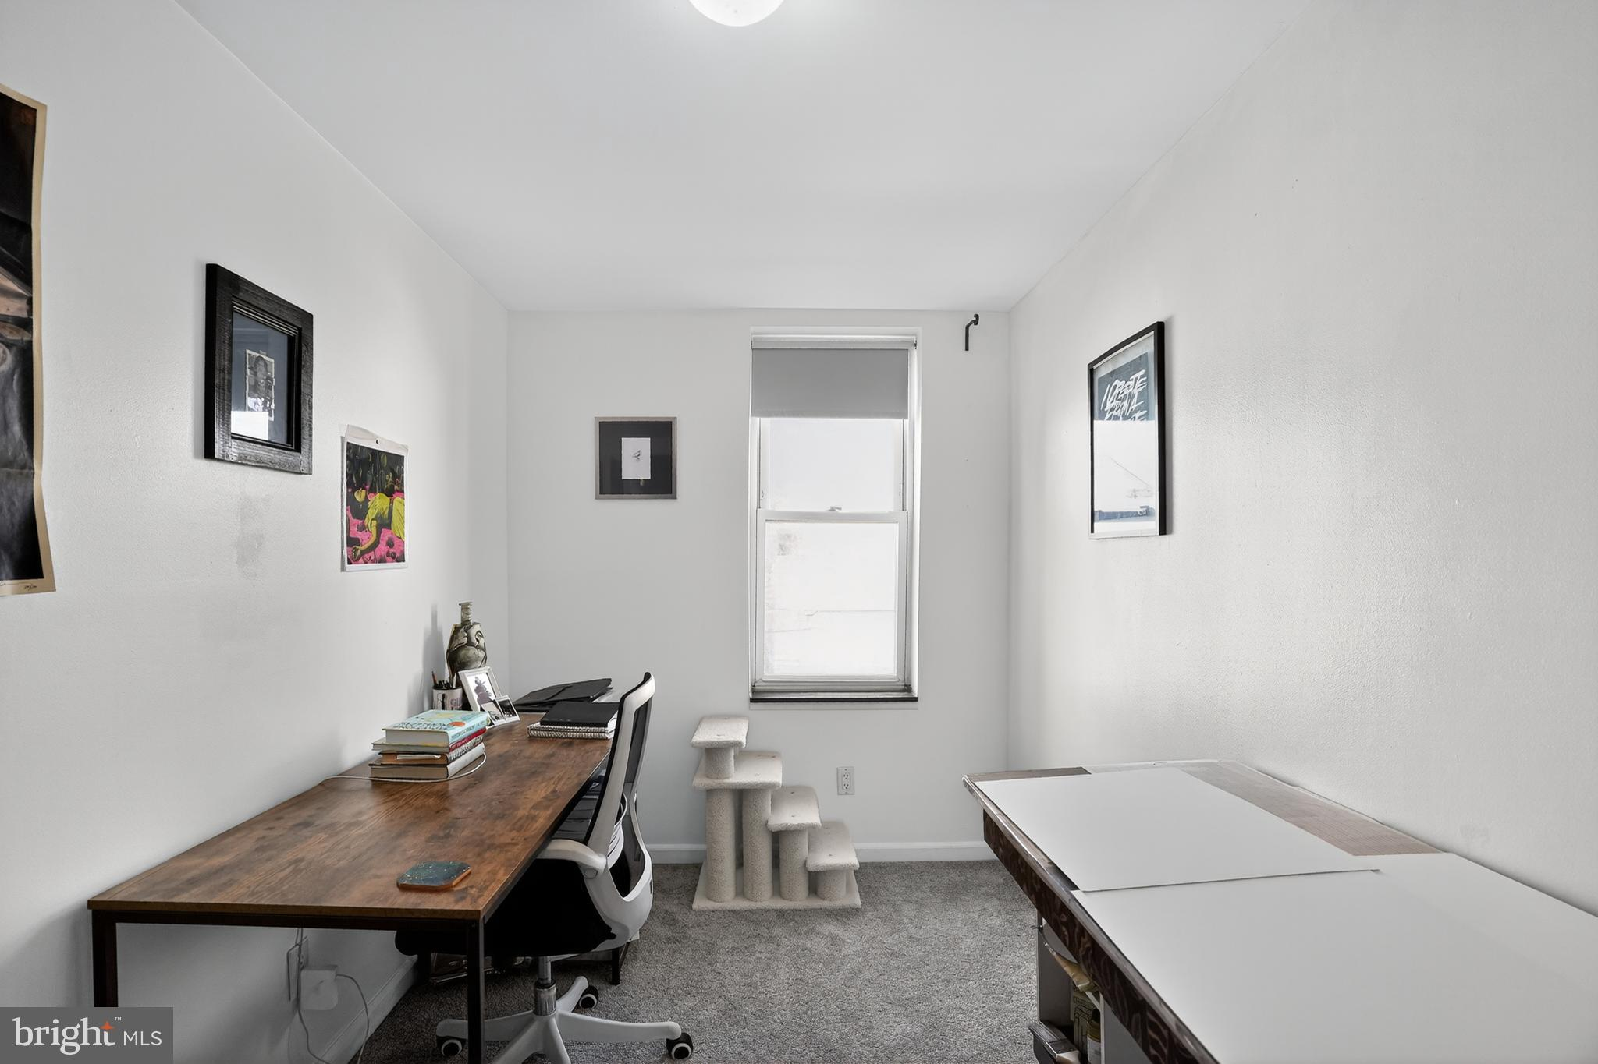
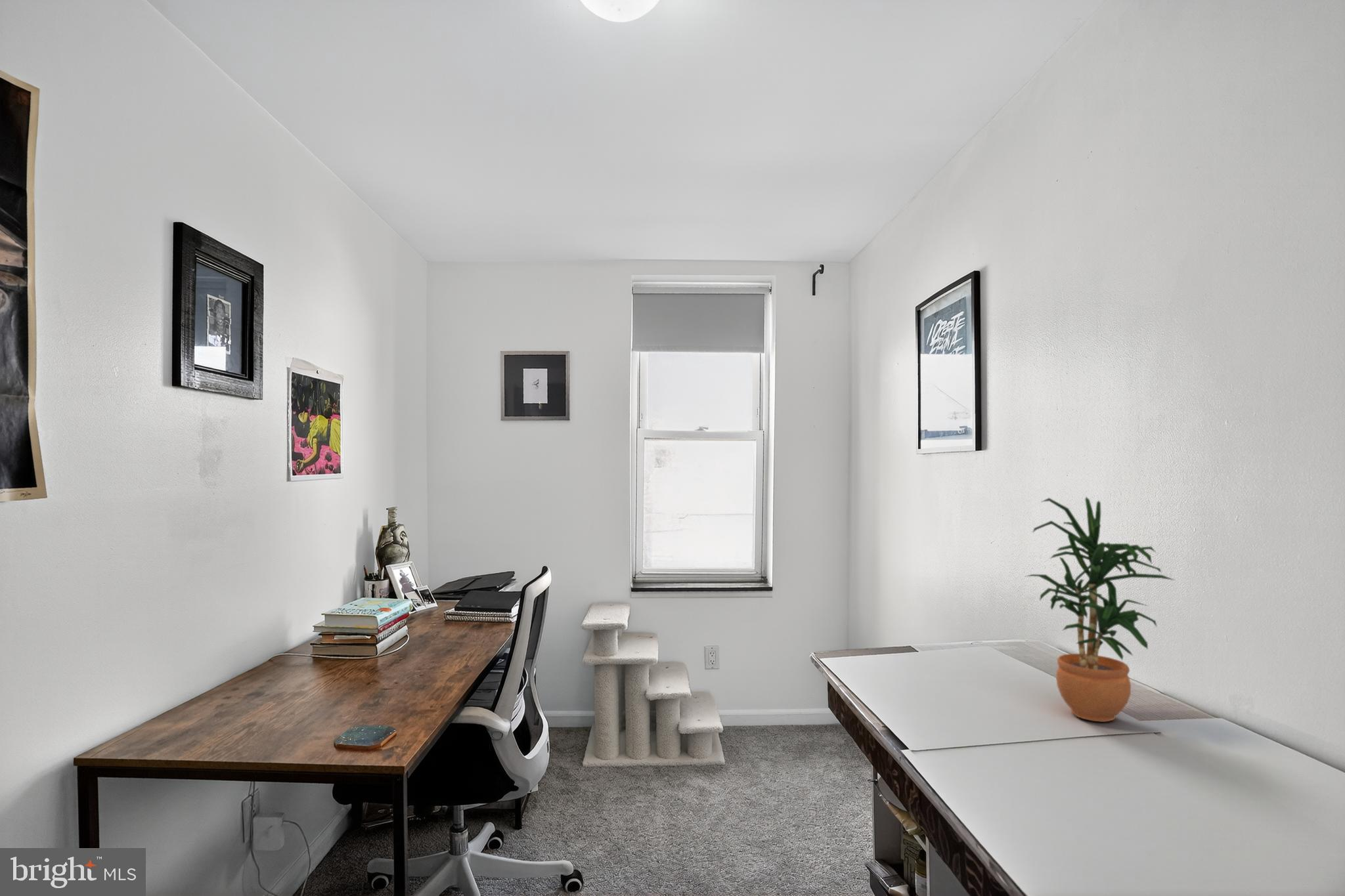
+ potted plant (1101, 606)
